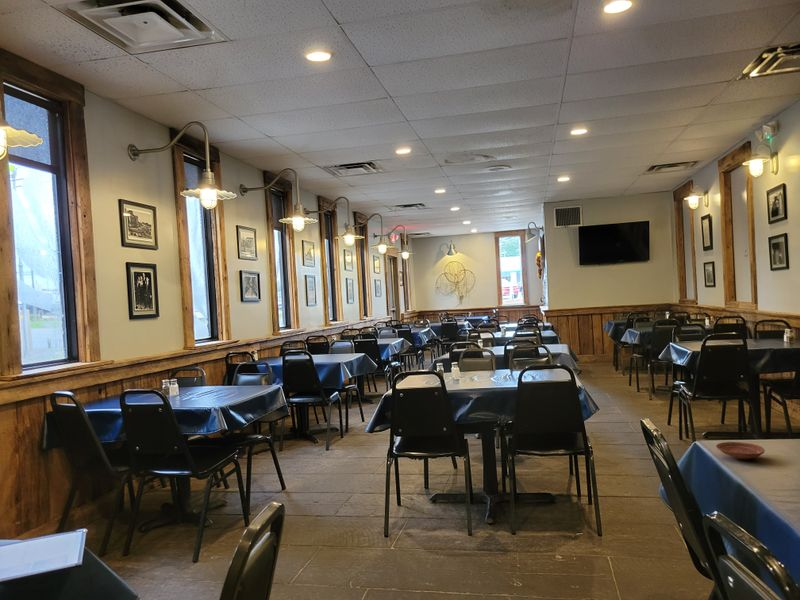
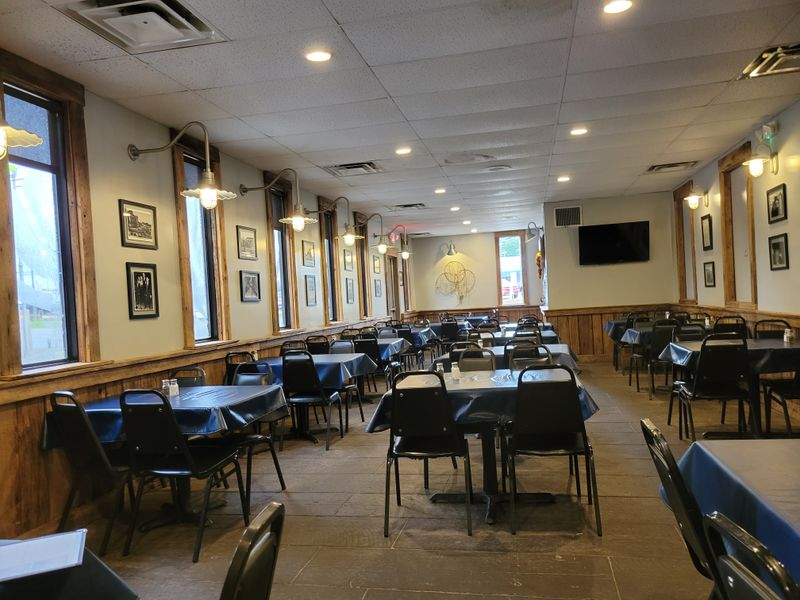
- plate (740, 452)
